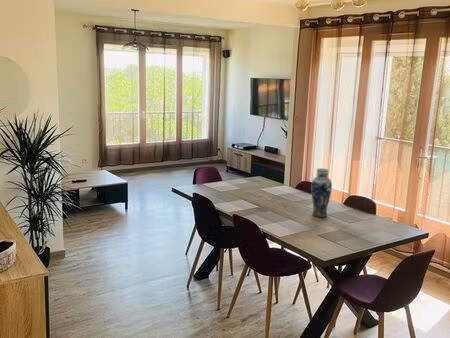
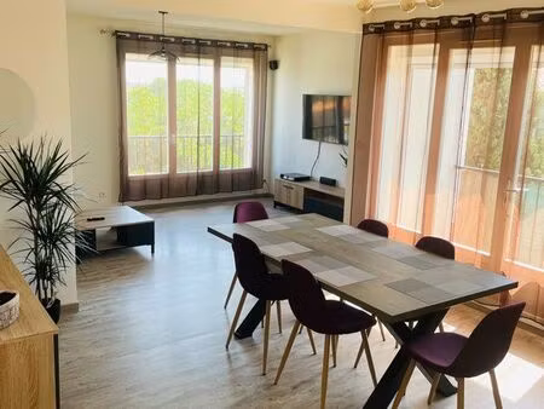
- vase (321, 192)
